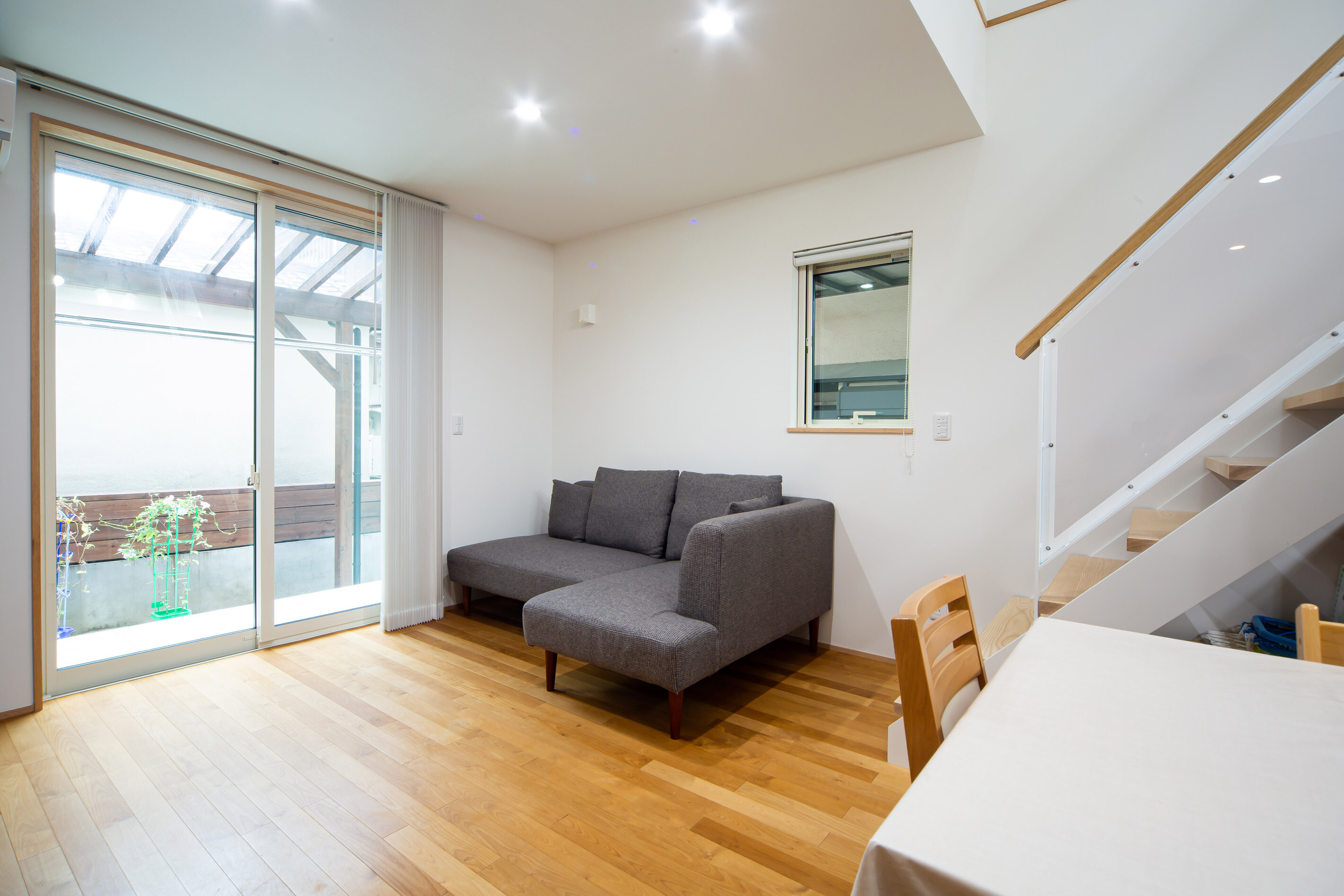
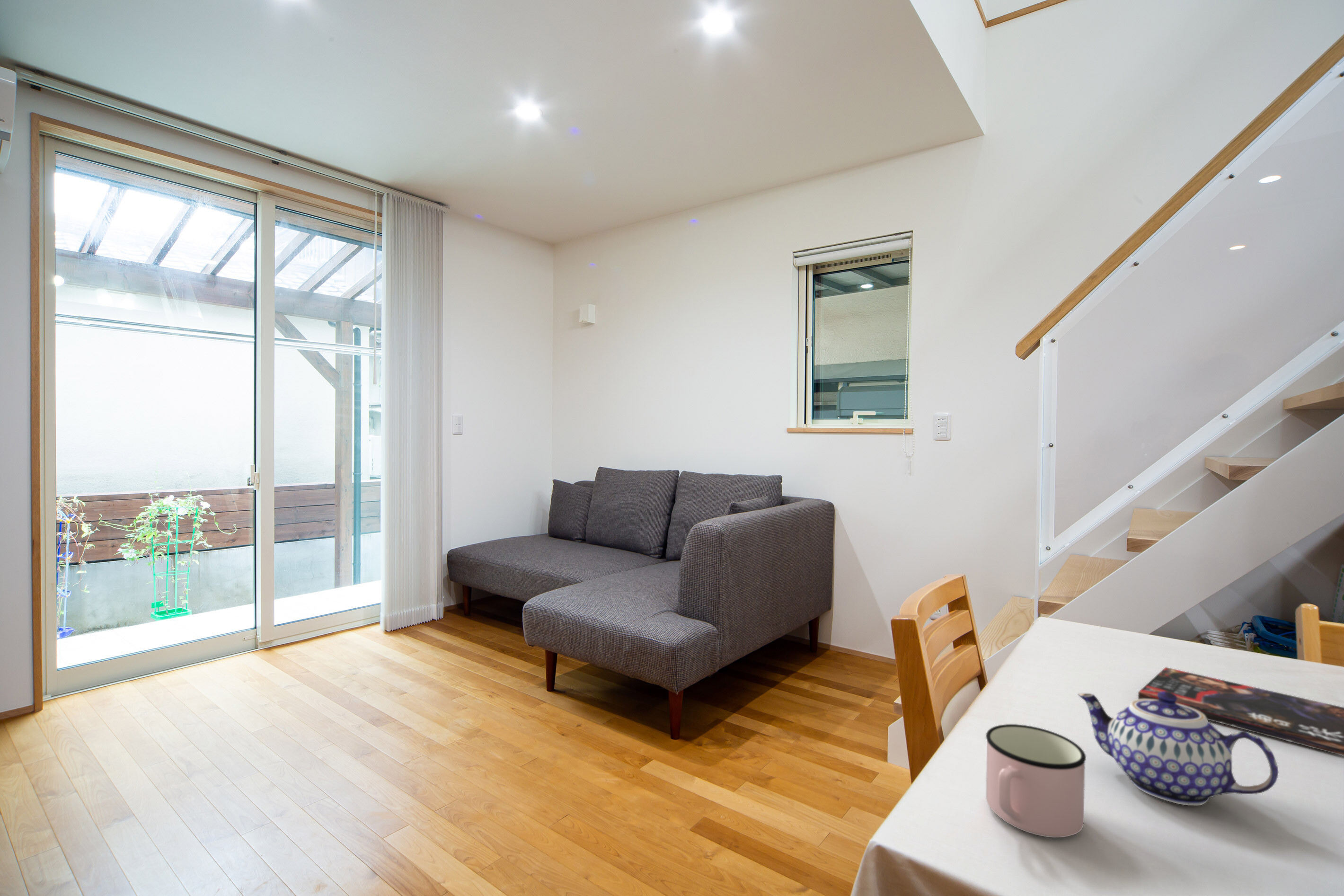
+ teapot (1168, 740)
+ book (1260, 710)
+ mug (1028, 783)
